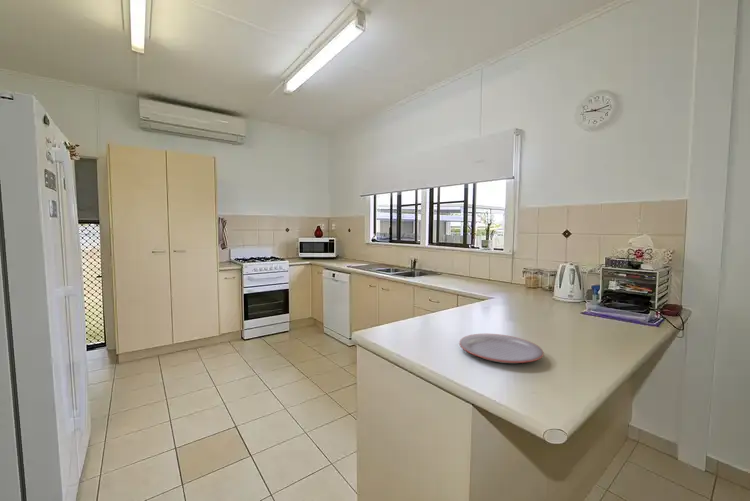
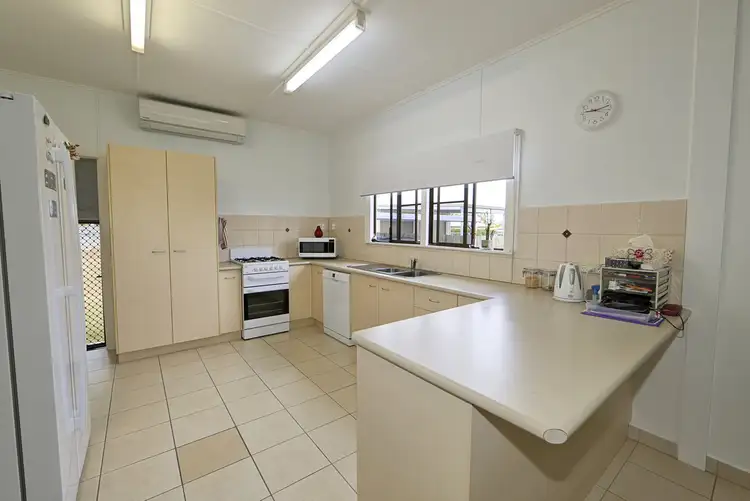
- plate (499, 348)
